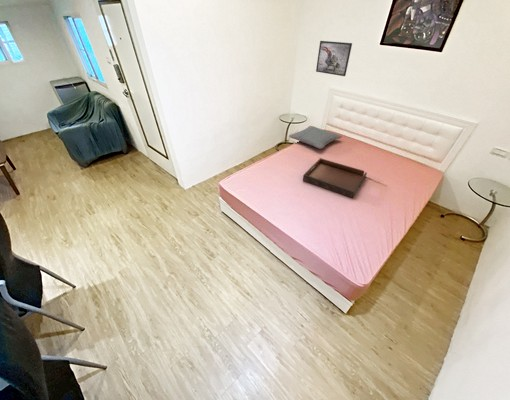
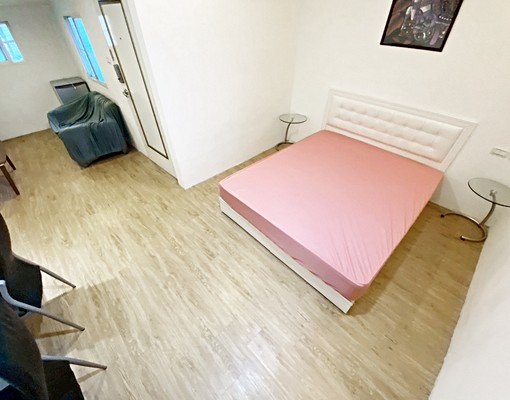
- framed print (332, 58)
- serving tray (335, 176)
- pillow (315, 136)
